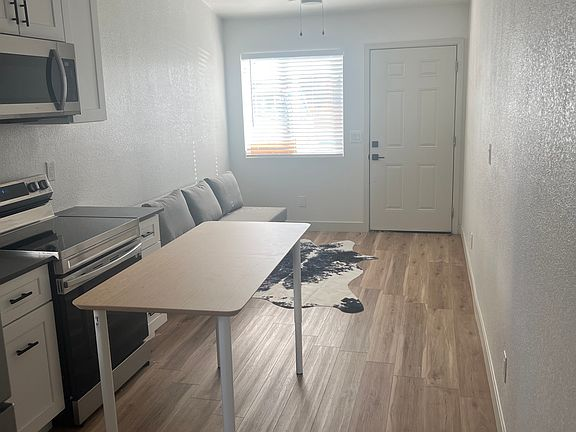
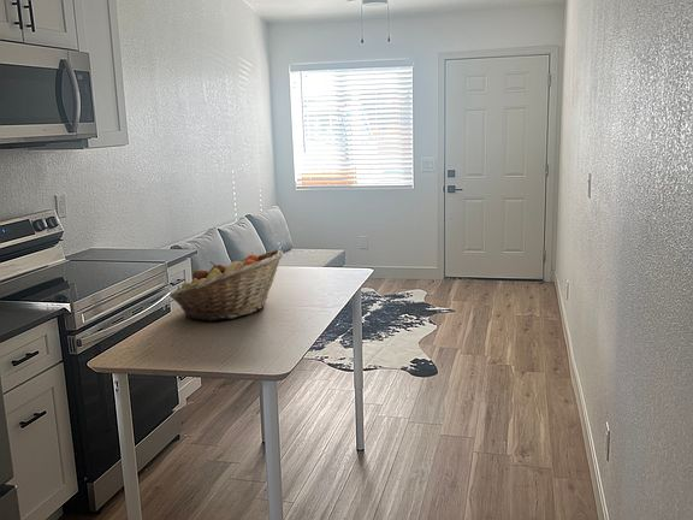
+ fruit basket (230, 282)
